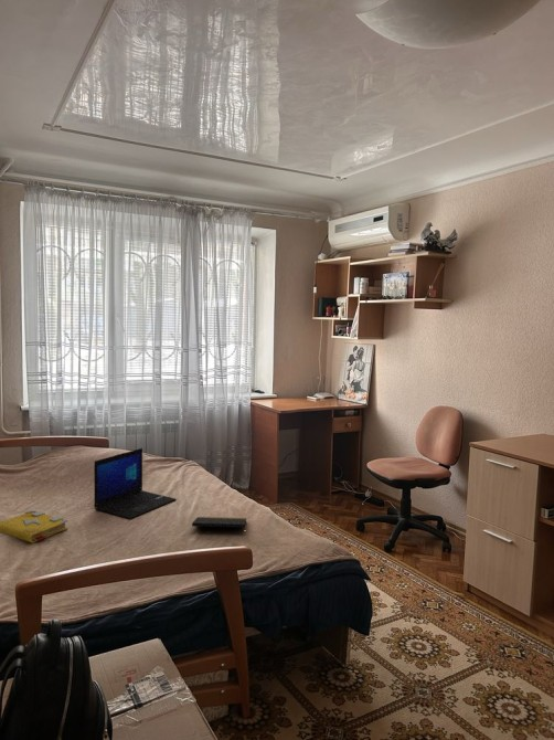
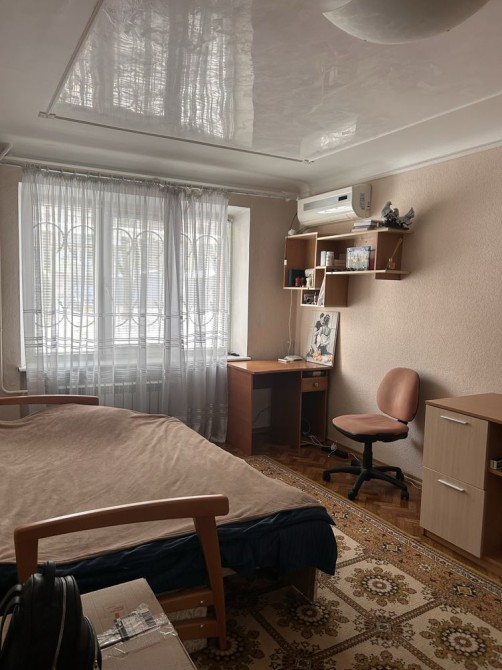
- spell book (33, 526)
- notepad (220, 521)
- laptop (136, 482)
